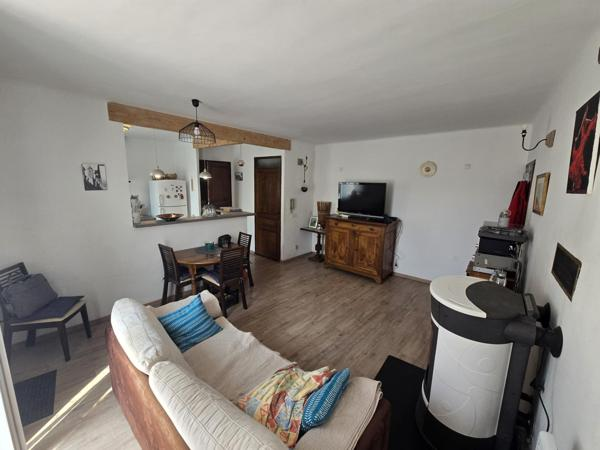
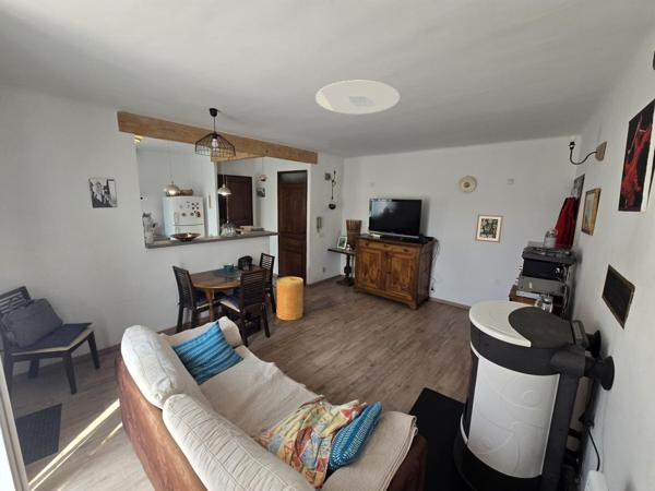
+ basket (289, 297)
+ wall art (488, 228)
+ ceiling light (357, 95)
